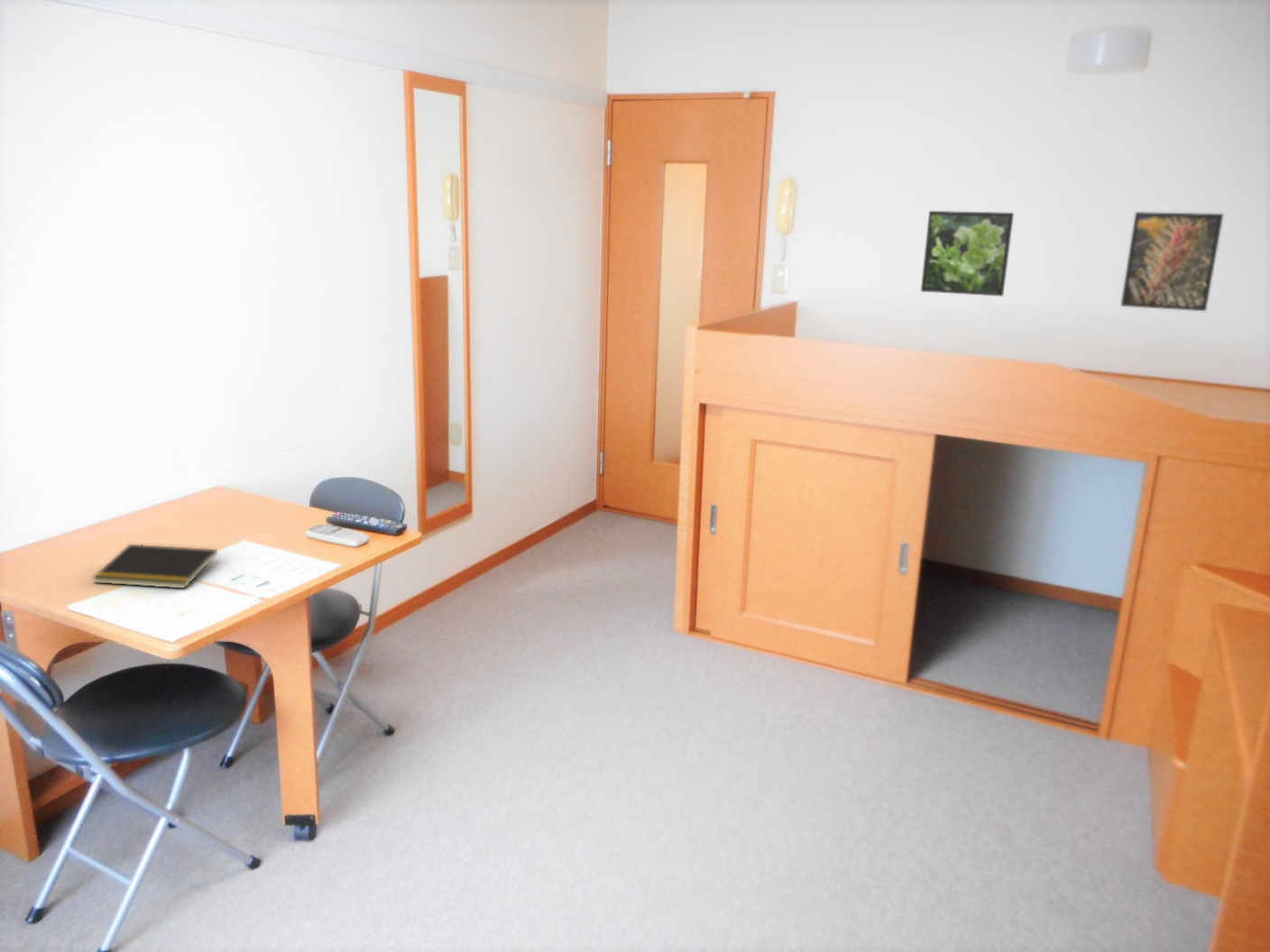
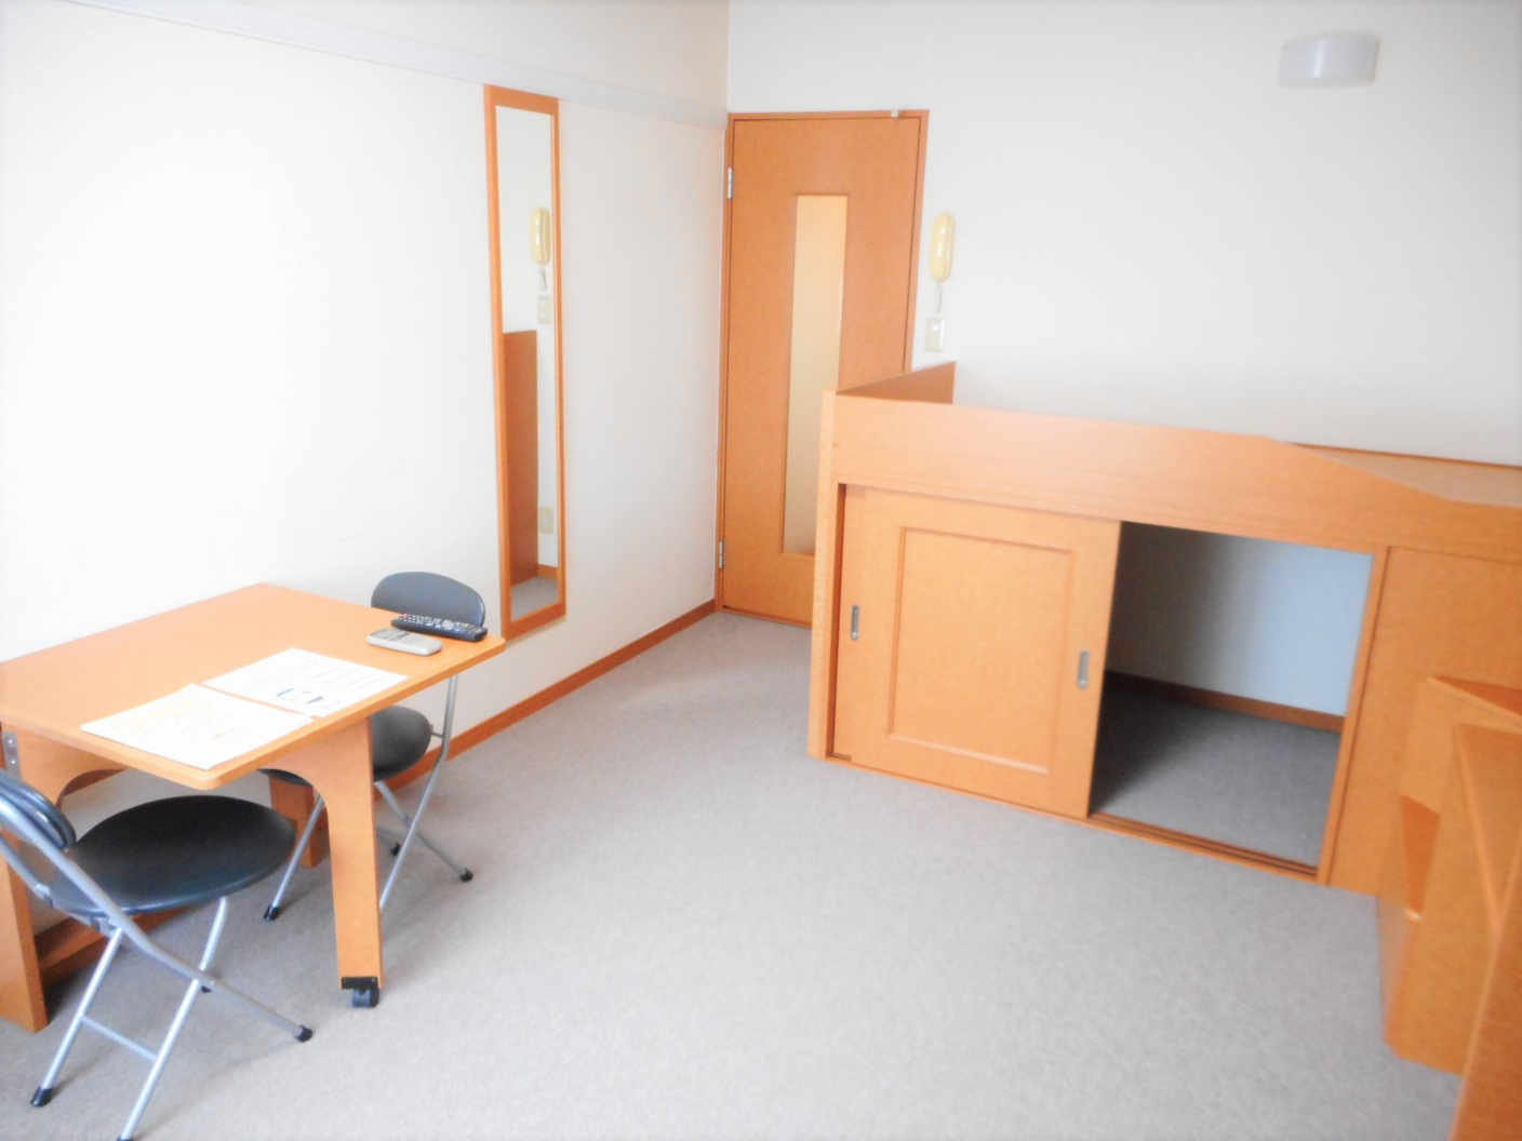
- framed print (1170, 261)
- notepad (156, 565)
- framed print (965, 252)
